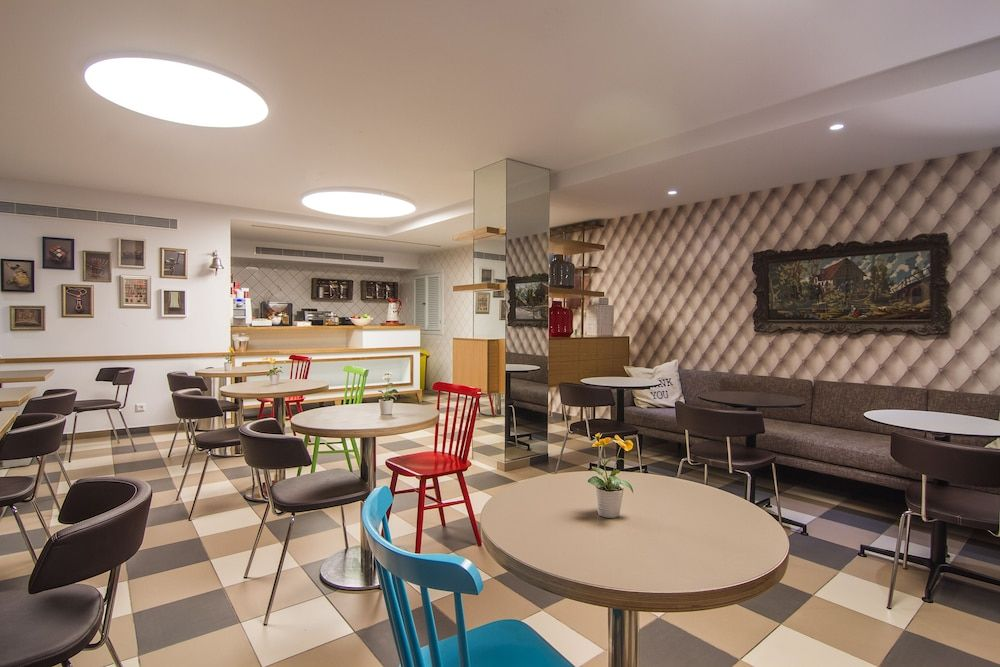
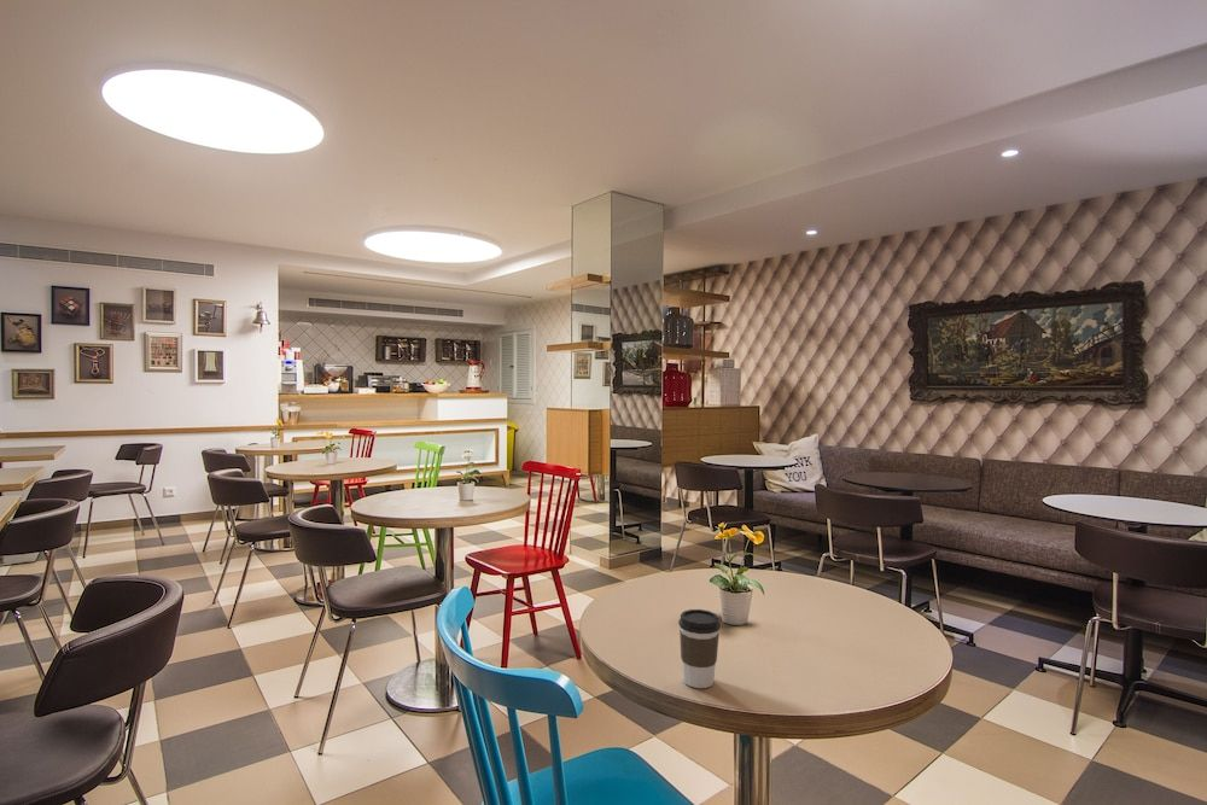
+ coffee cup (699, 648)
